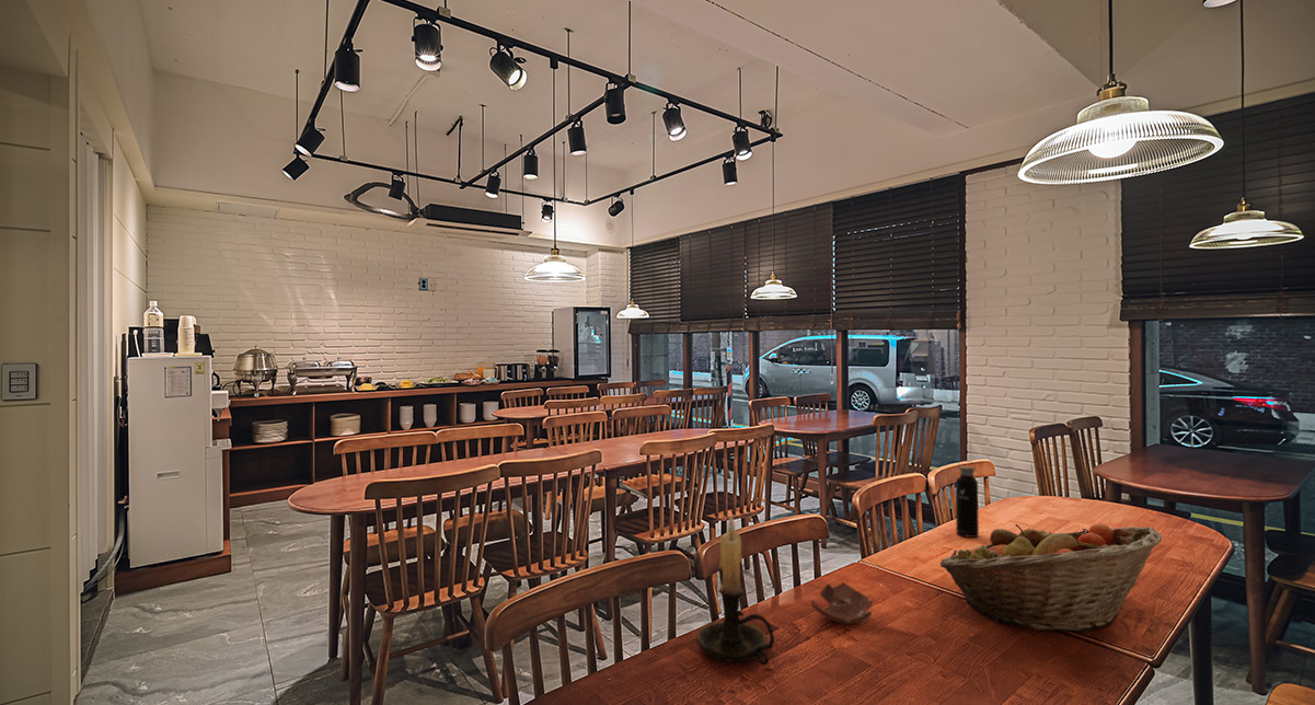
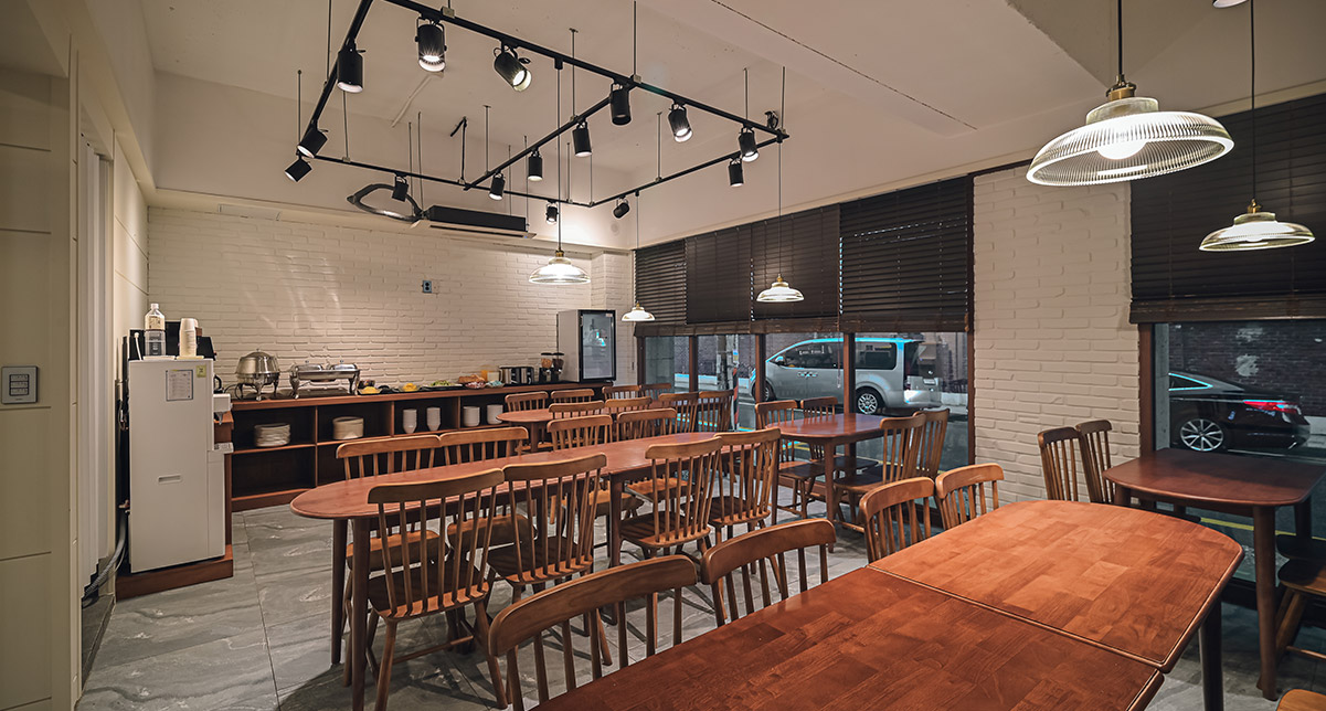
- fruit basket (1047, 564)
- candle holder (739, 583)
- water bottle (967, 497)
- pottery (843, 604)
